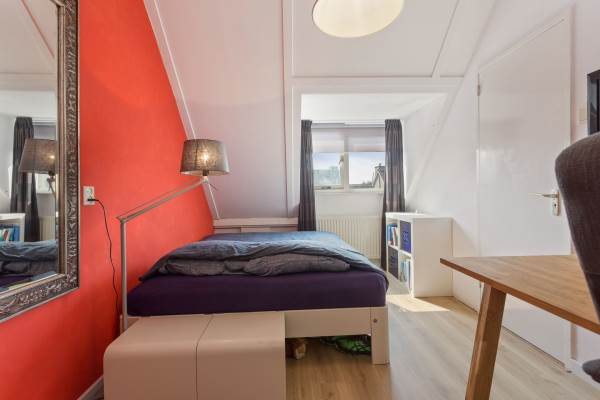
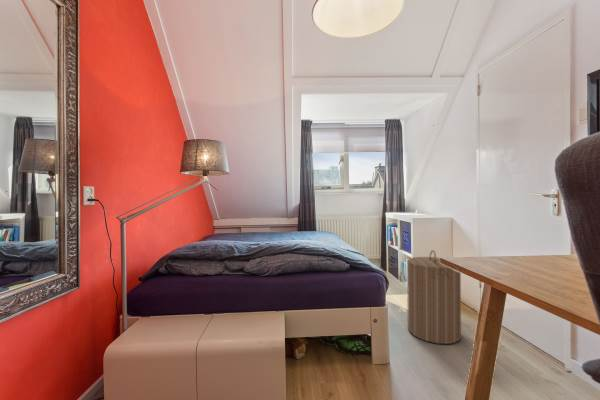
+ laundry hamper (433, 291)
